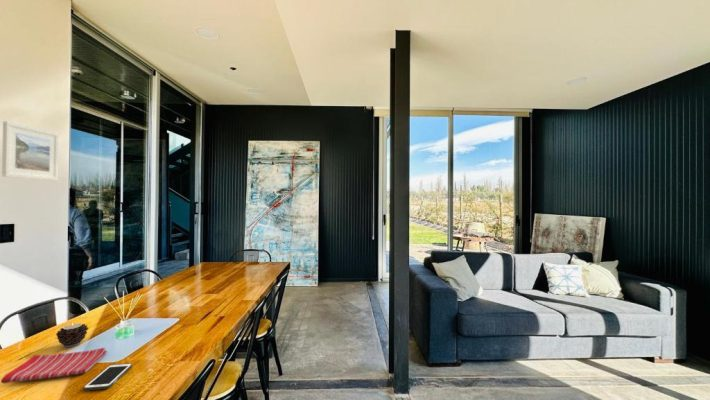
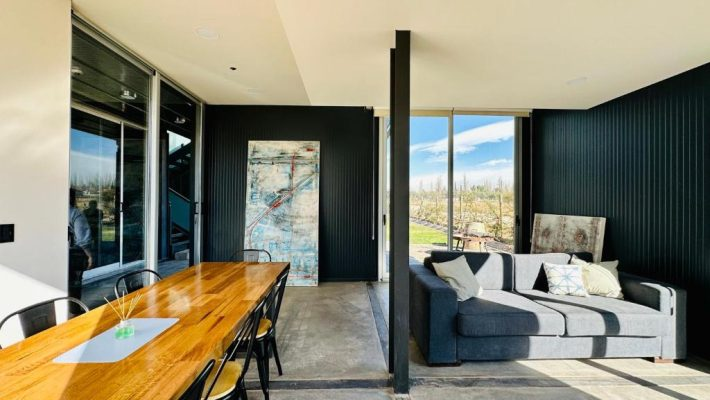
- candle (72, 333)
- dish towel (58, 364)
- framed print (32, 153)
- cell phone (109, 376)
